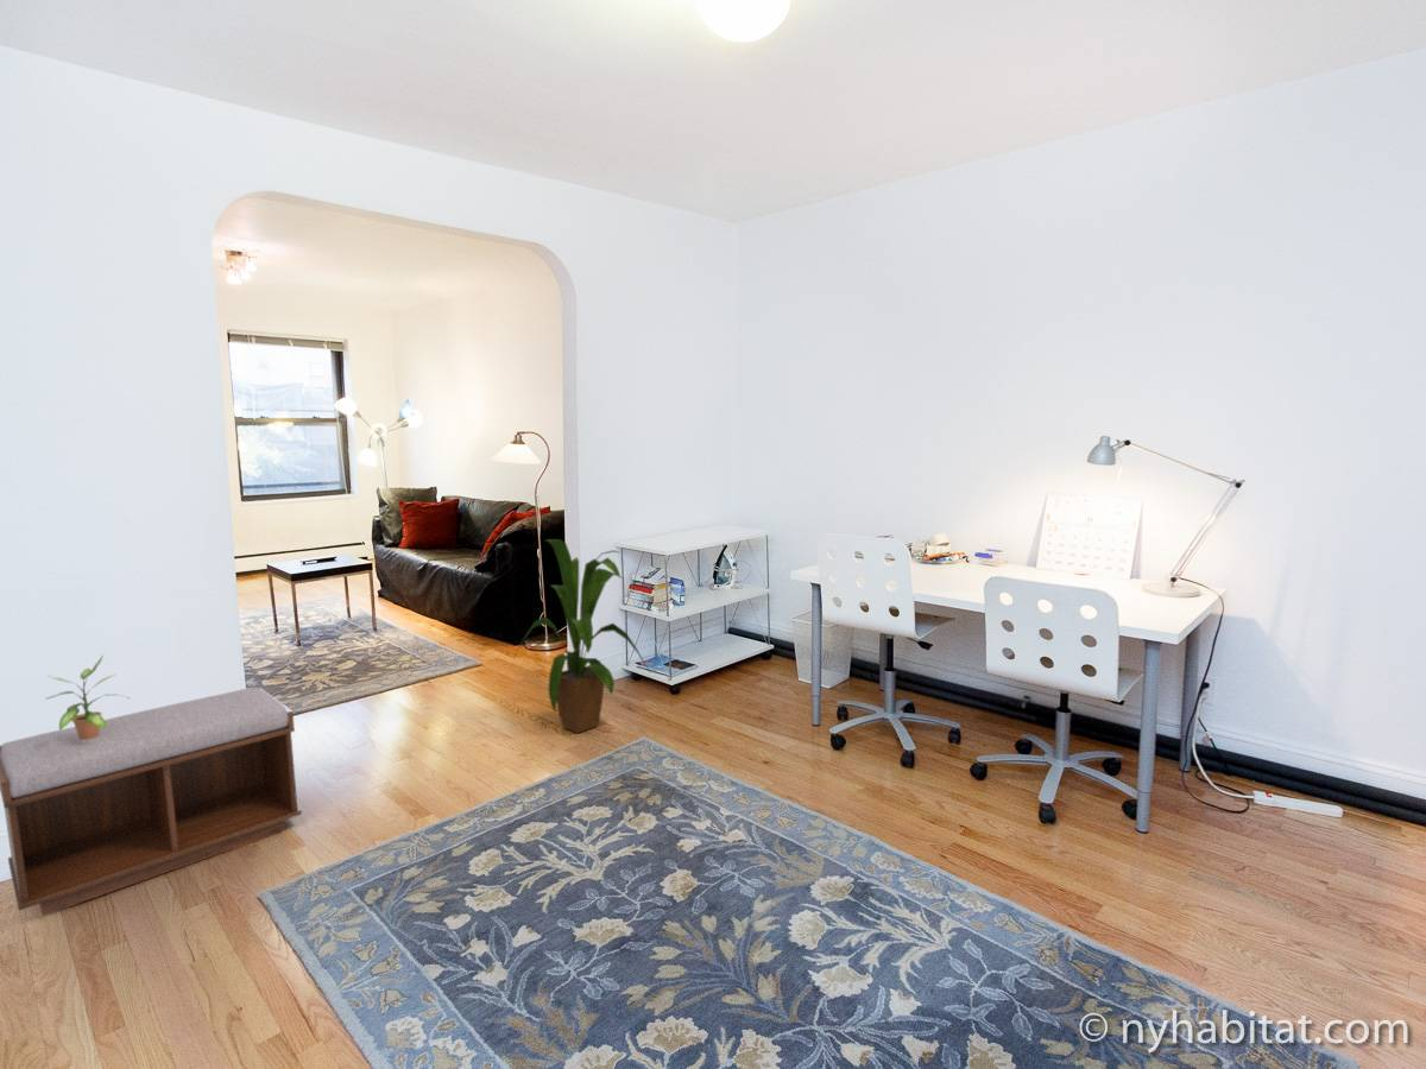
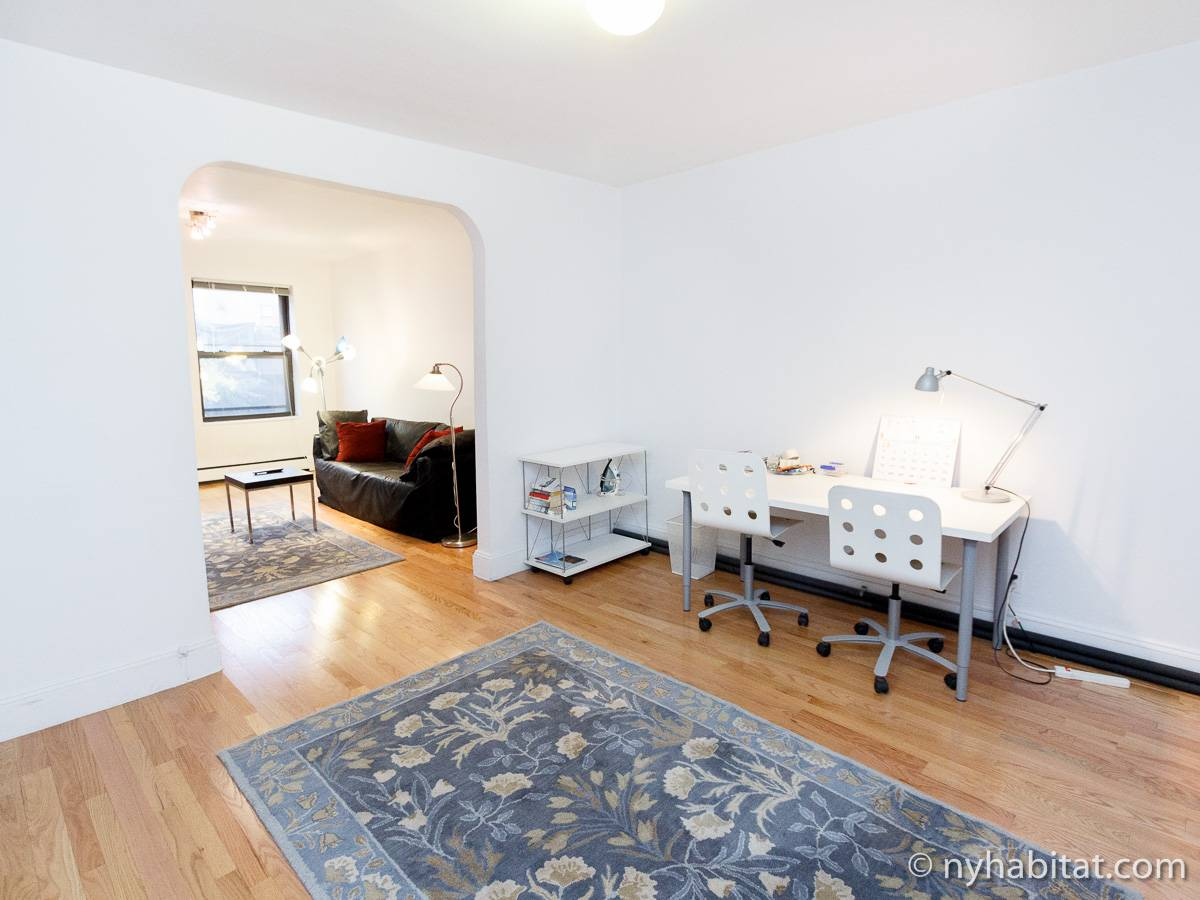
- bench (158, 786)
- house plant (592, 628)
- potted plant (93, 700)
